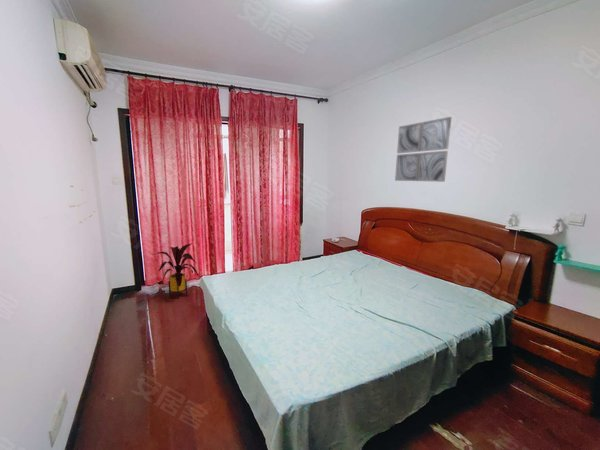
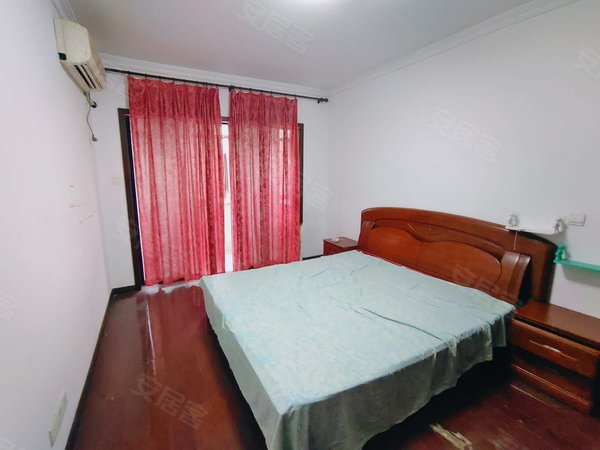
- wall art (420, 151)
- house plant (176, 270)
